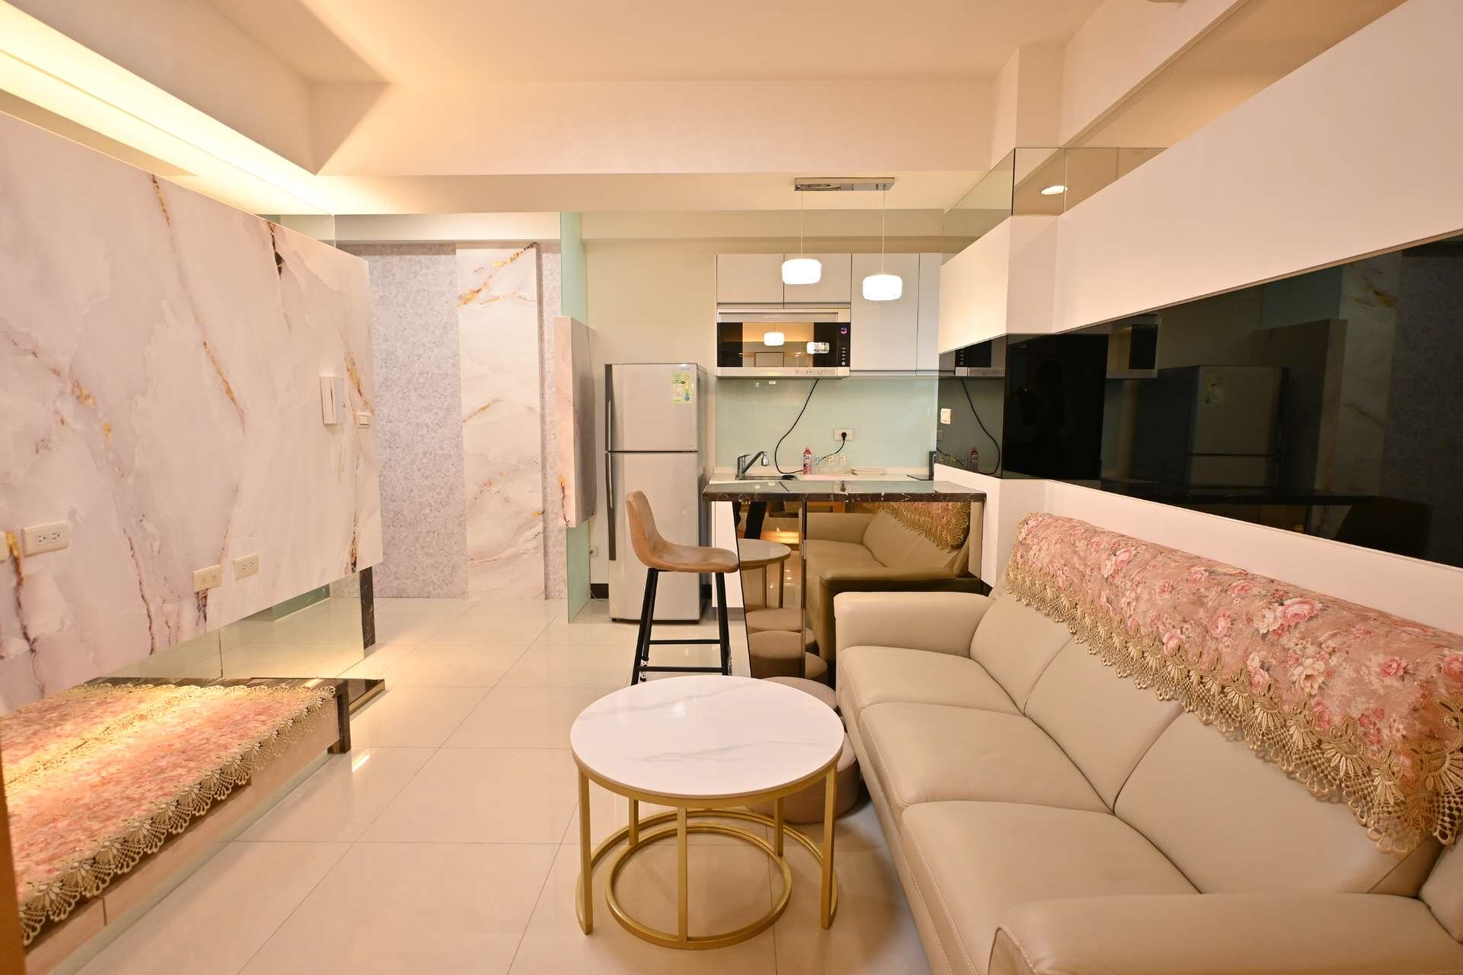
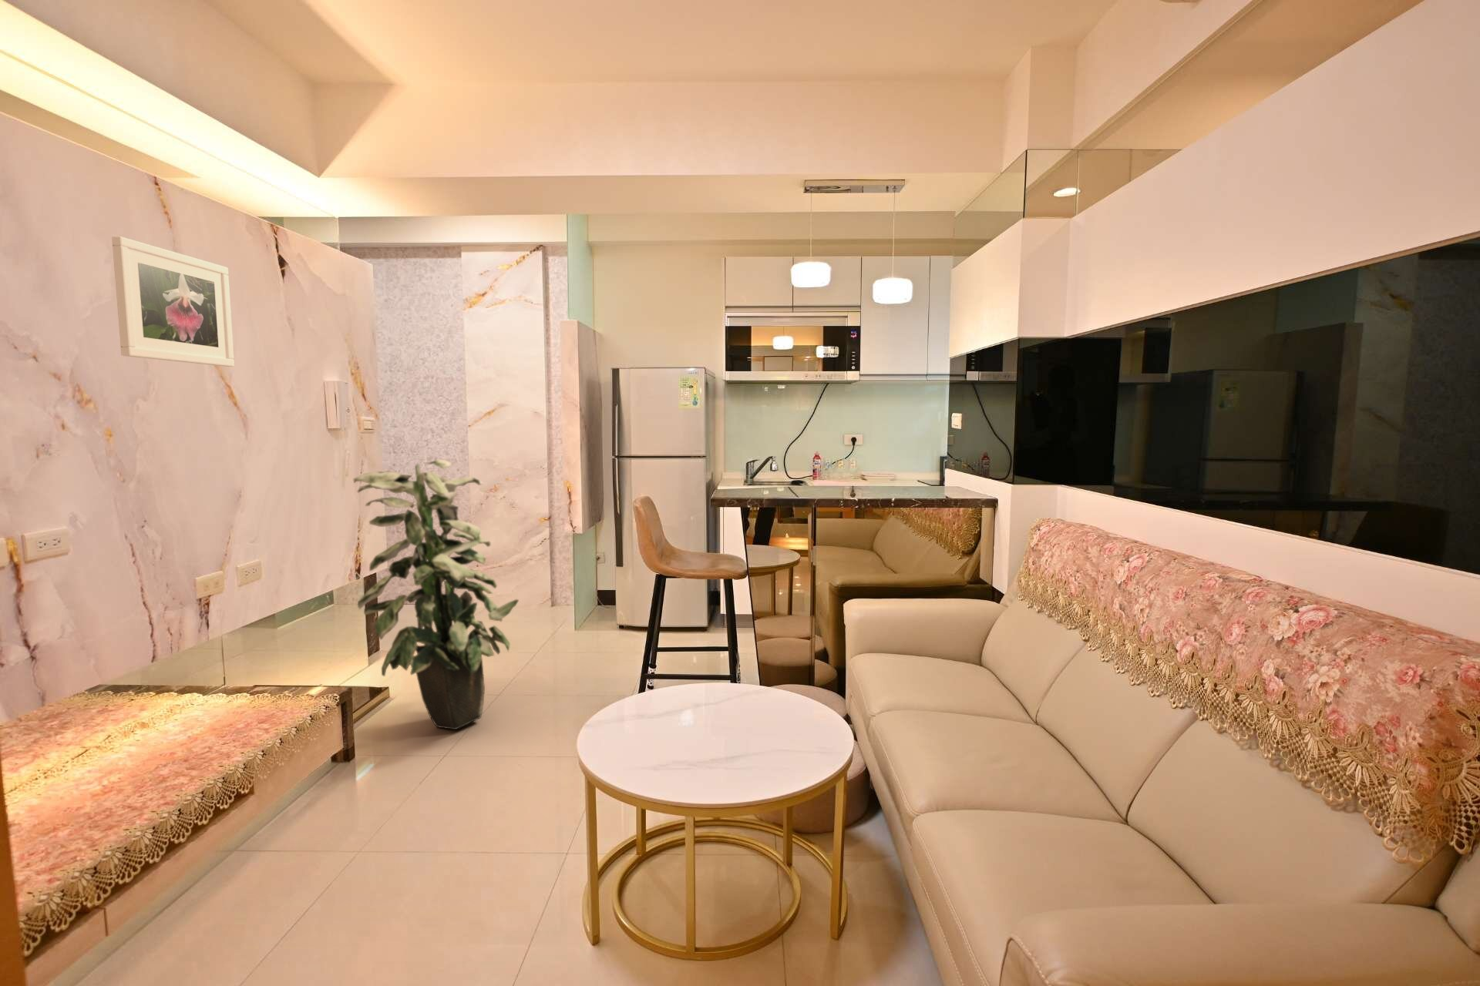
+ indoor plant (436, 594)
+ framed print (178, 307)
